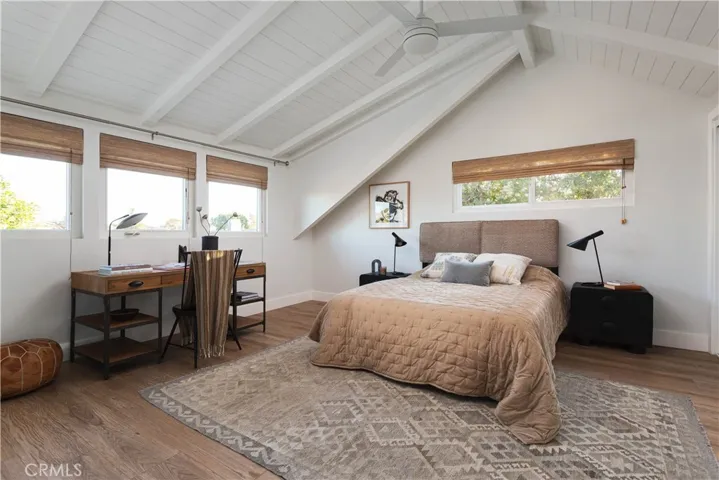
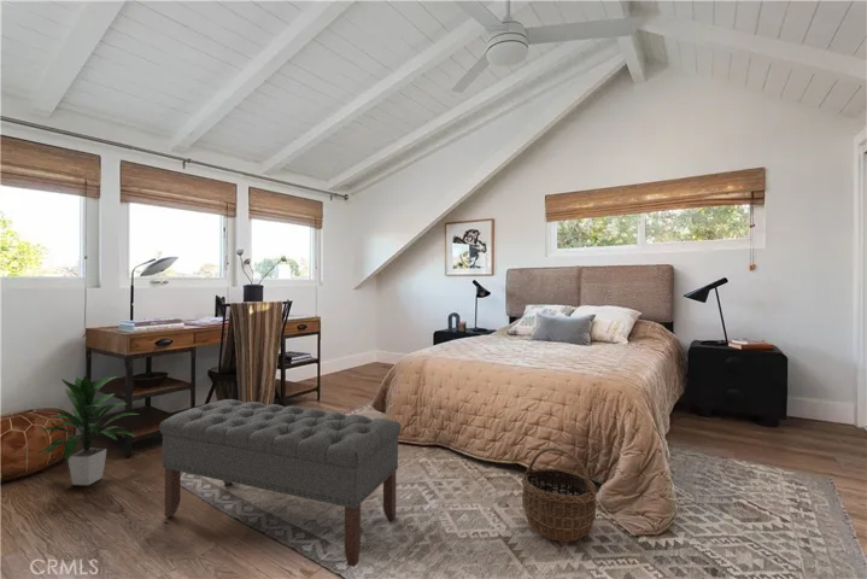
+ wicker basket (557, 487)
+ indoor plant (86, 426)
+ bench (280, 466)
